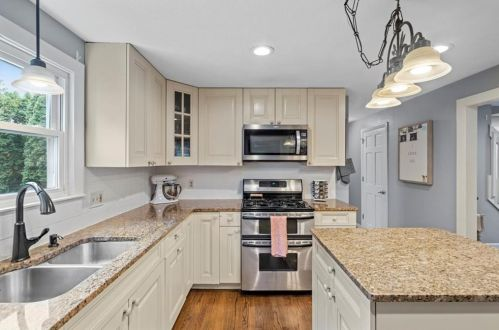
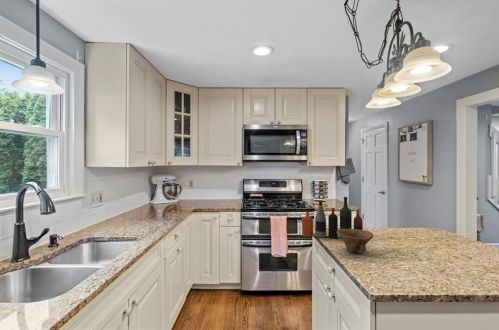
+ bottle collection (331, 216)
+ bowl (354, 241)
